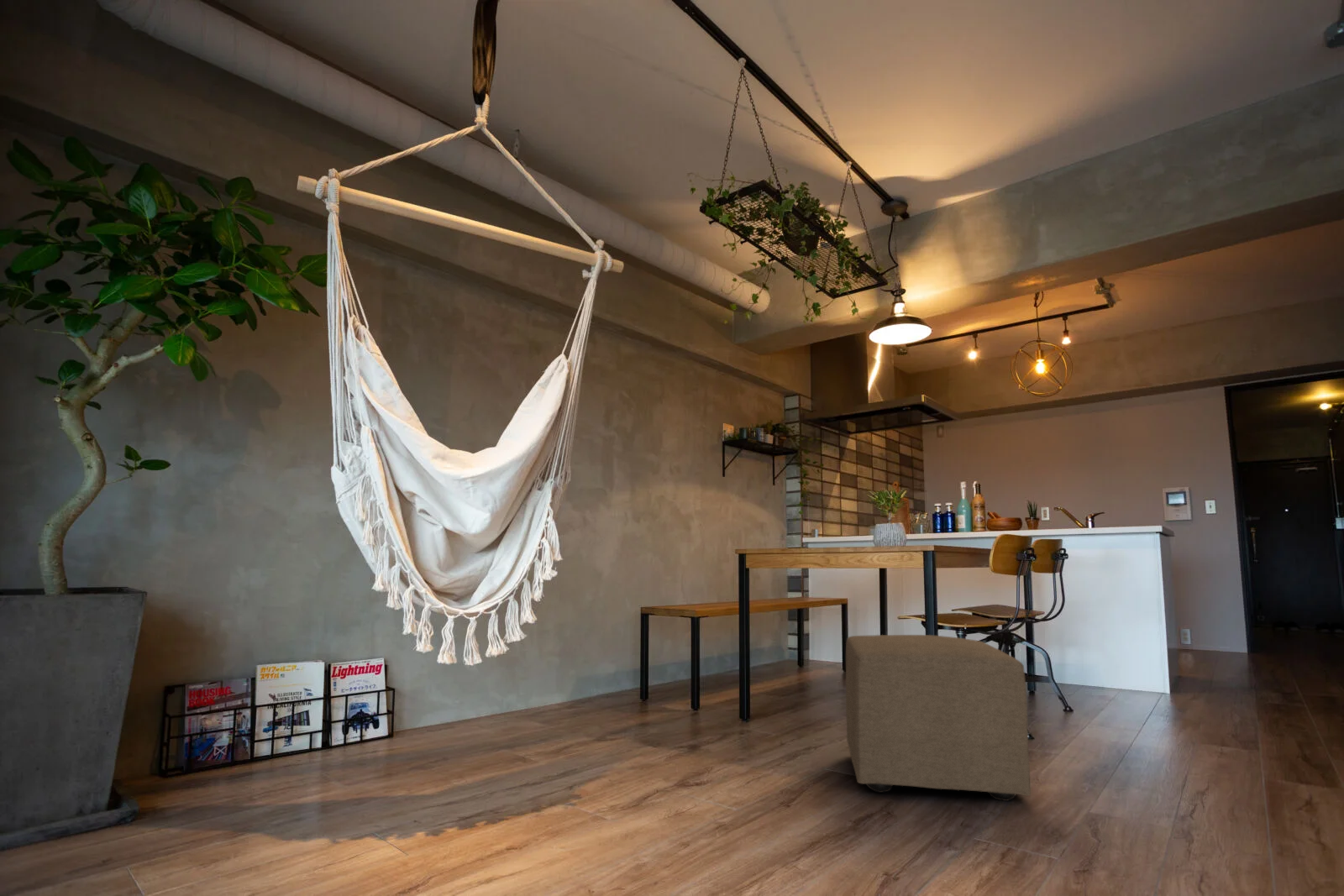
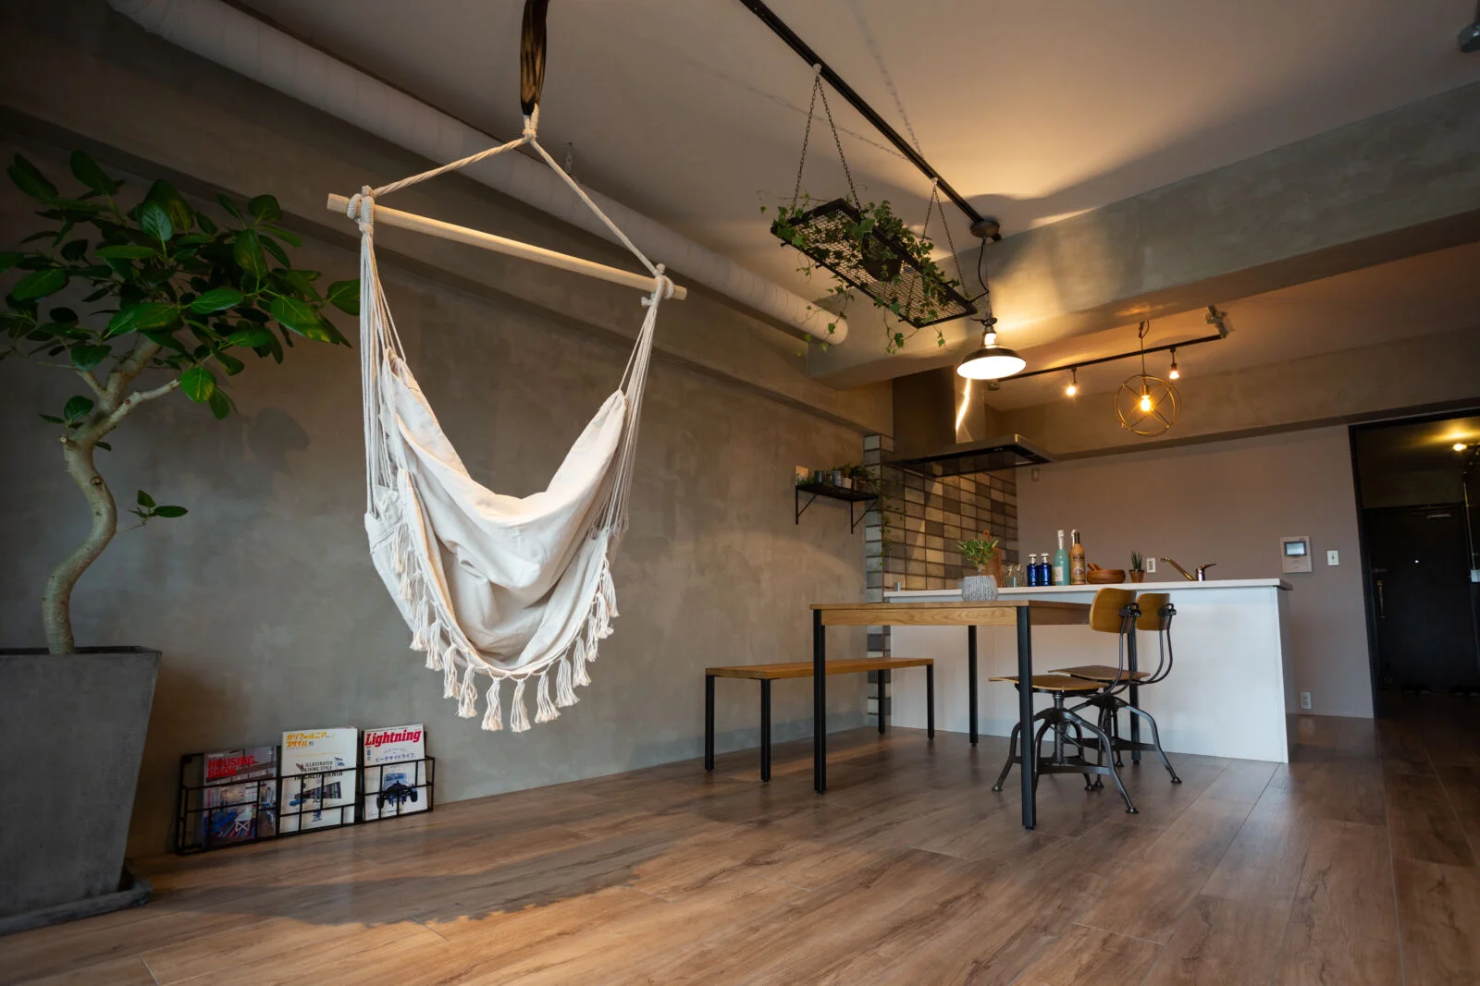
- ottoman (927, 707)
